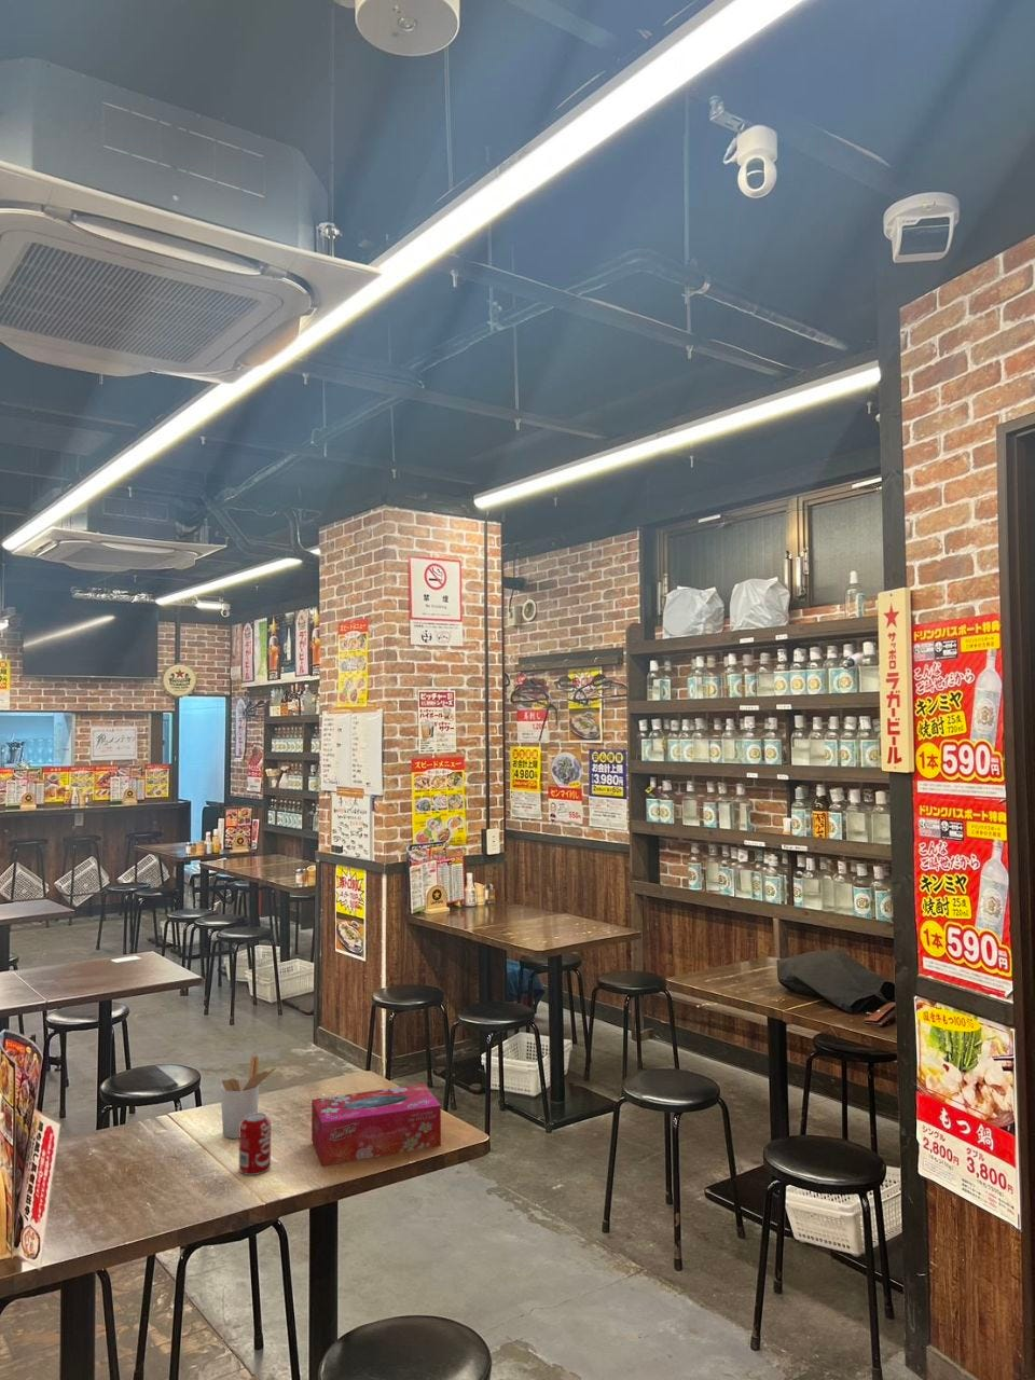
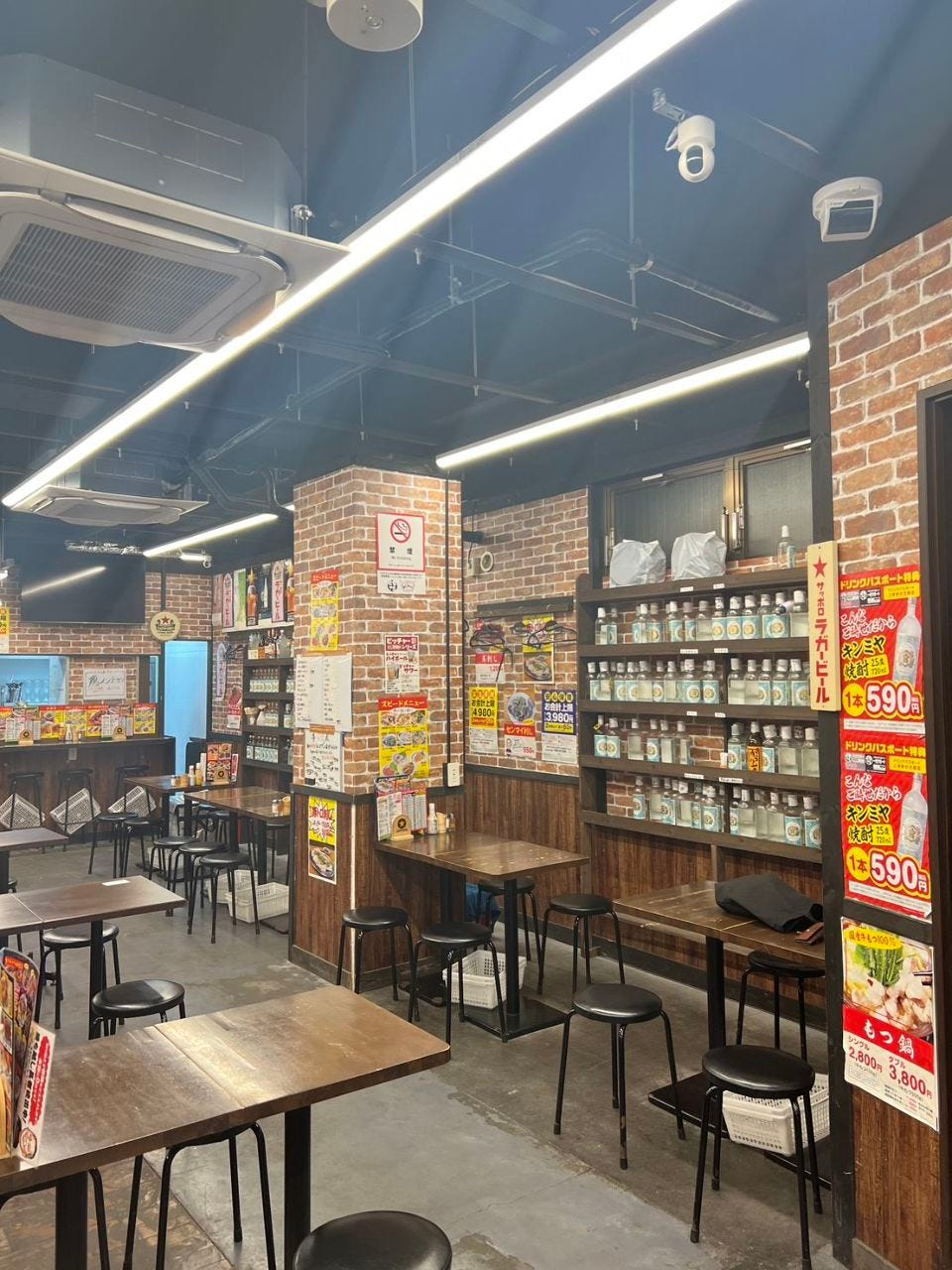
- utensil holder (247, 1097)
- beverage can (254, 1142)
- tissue box (375, 1122)
